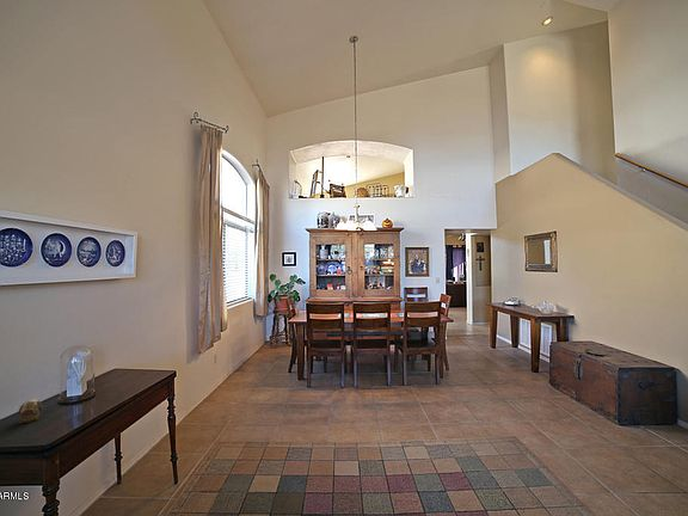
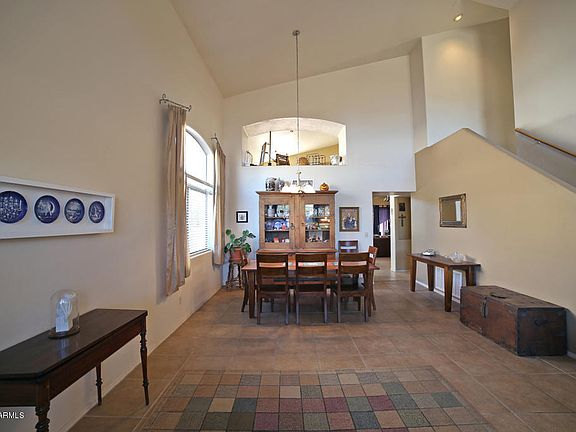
- decorative egg (30, 410)
